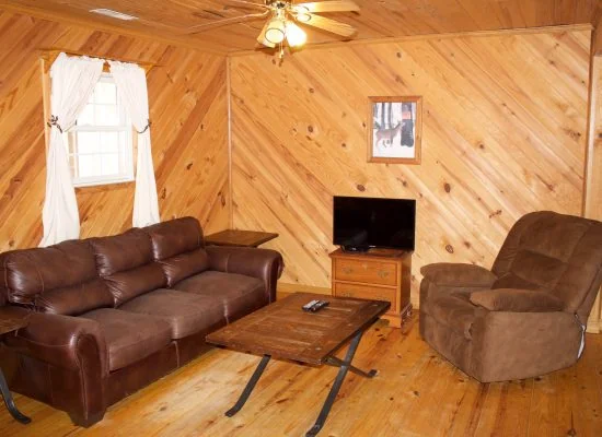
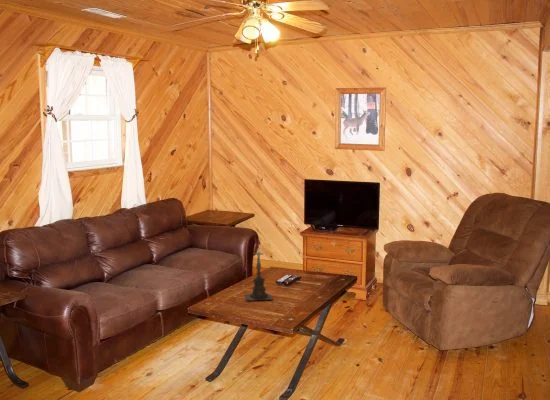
+ candle holder (258, 271)
